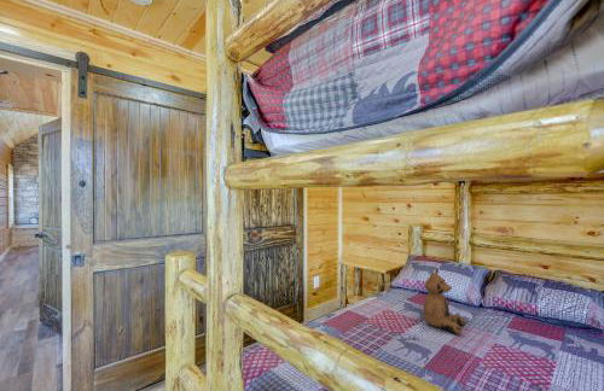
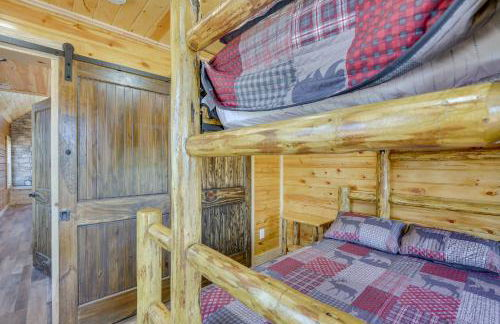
- teddy bear (443, 298)
